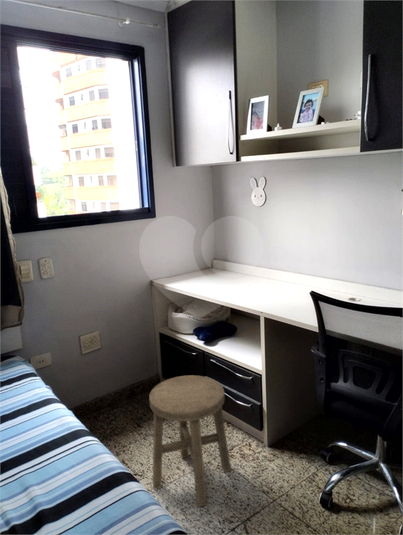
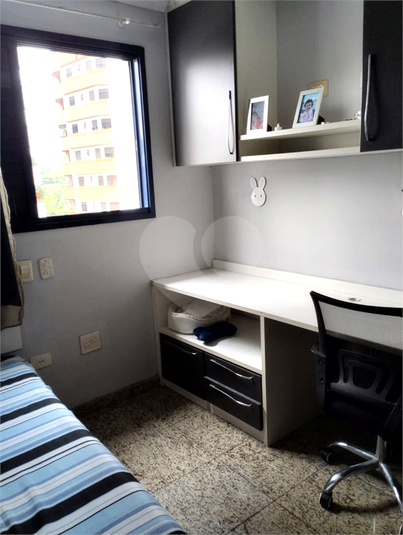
- stool (189, 435)
